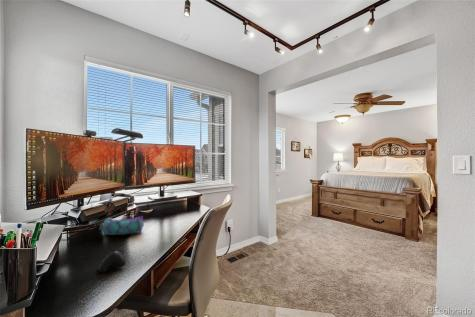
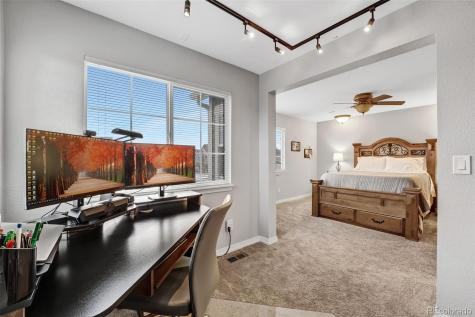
- computer mouse (112, 259)
- pencil case (123, 225)
